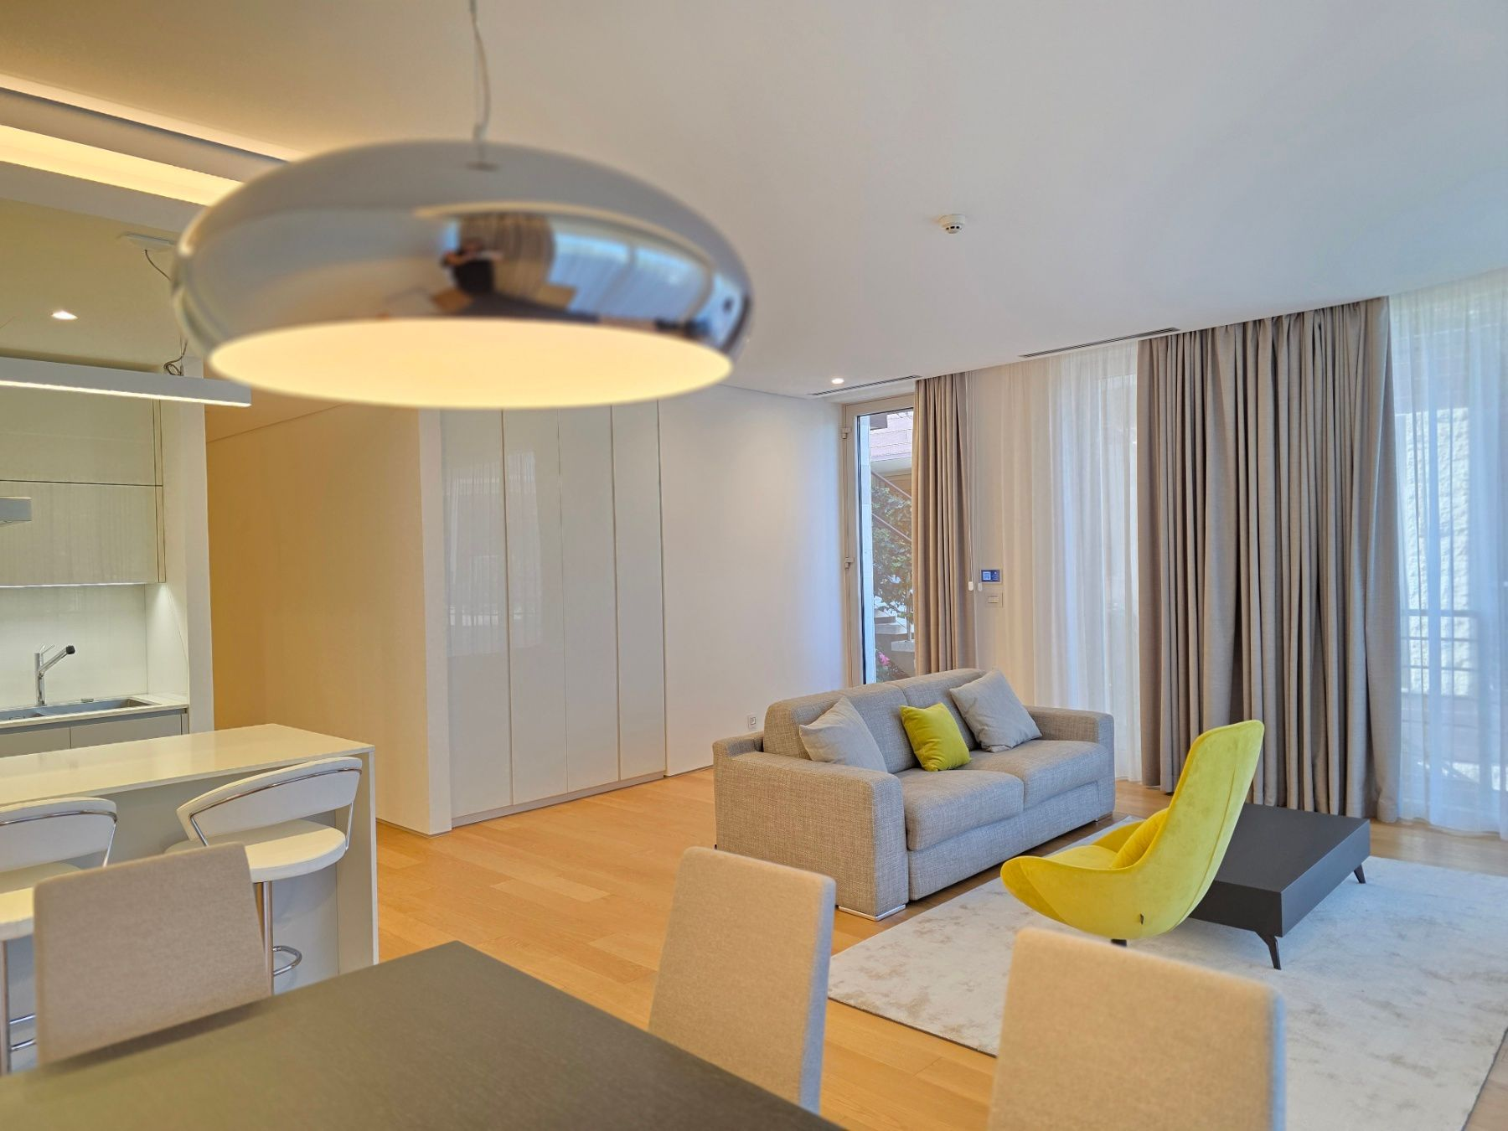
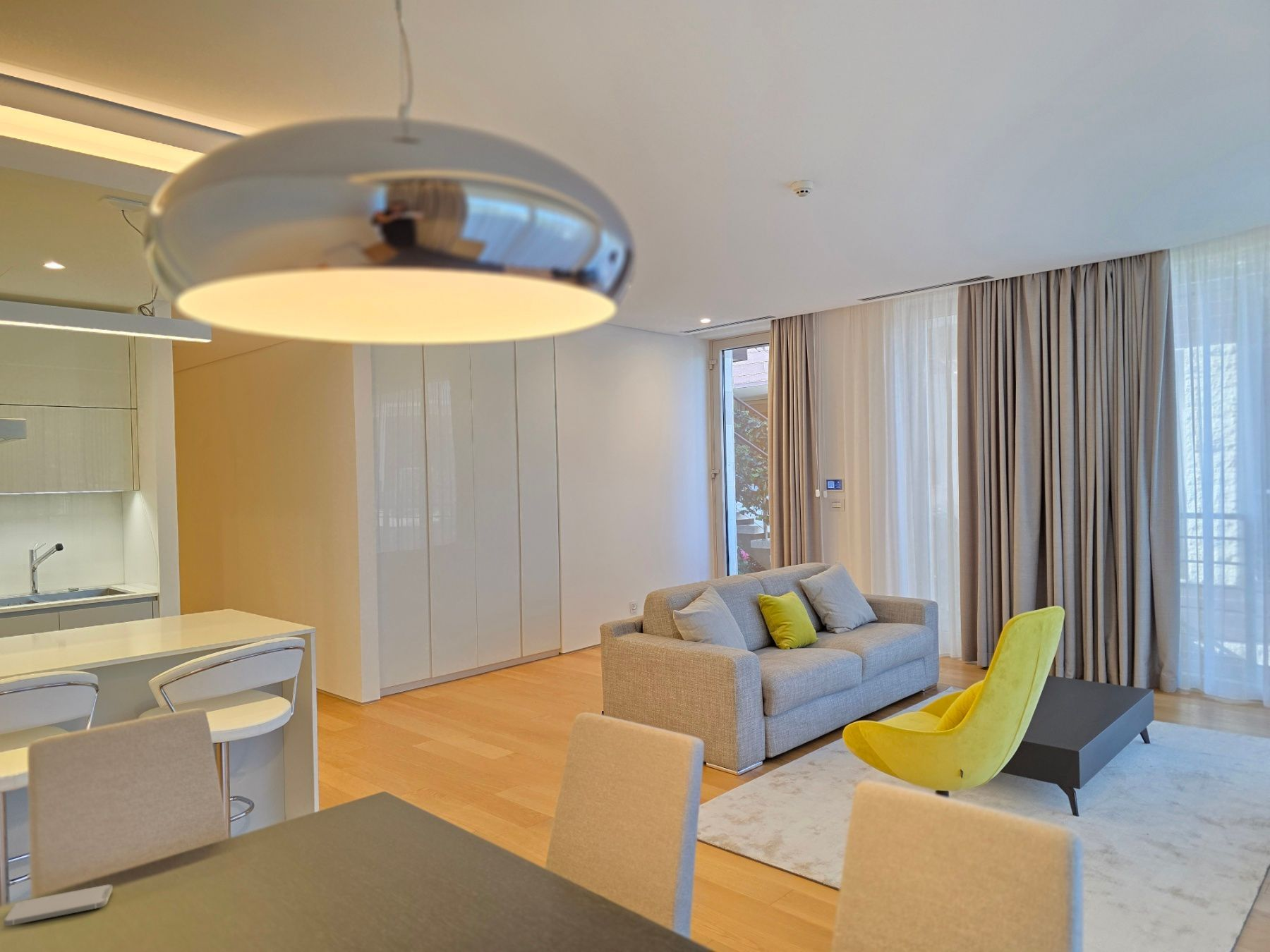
+ smartphone (60, 904)
